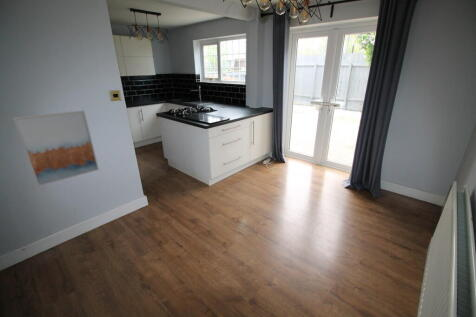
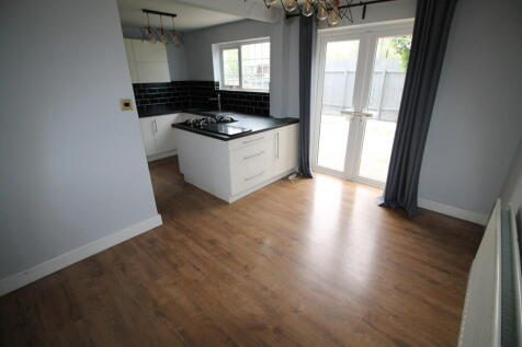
- wall art (61, 147)
